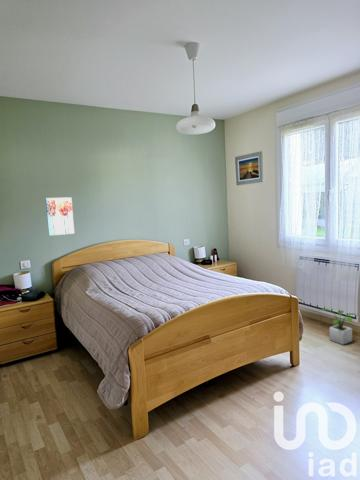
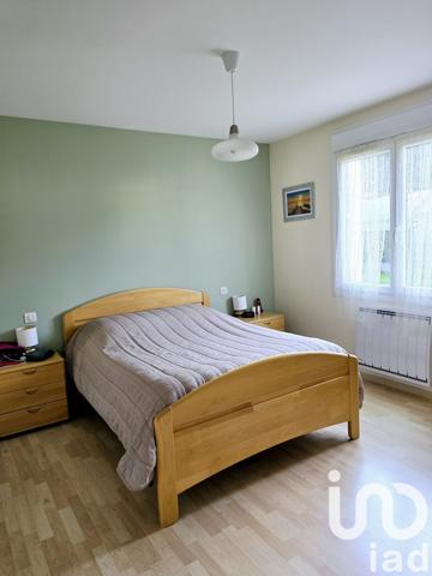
- wall art (60, 216)
- potted plant (339, 325)
